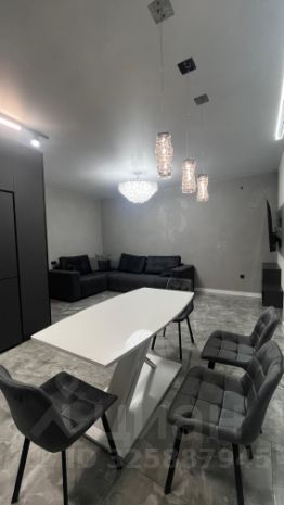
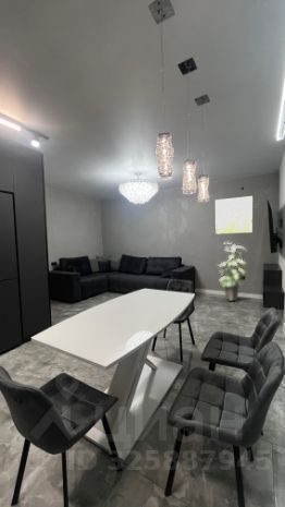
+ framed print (233, 215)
+ indoor plant (231, 271)
